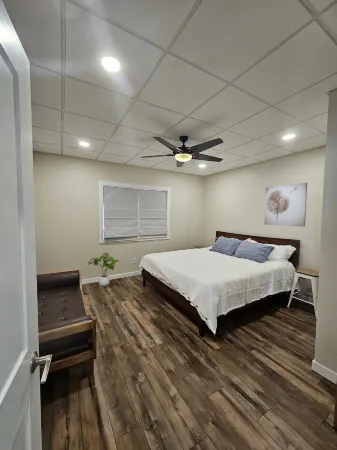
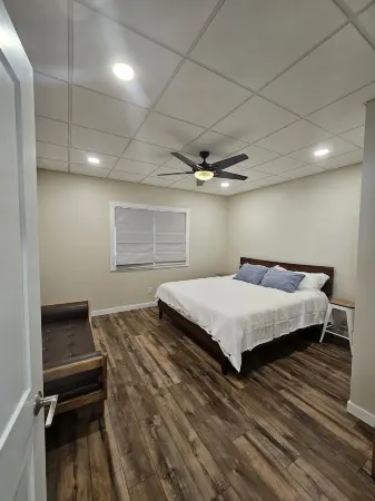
- wall art (283, 205)
- house plant (107, 268)
